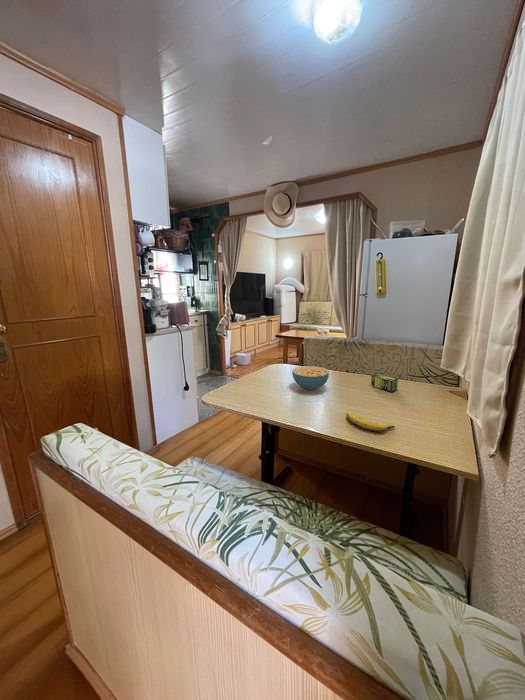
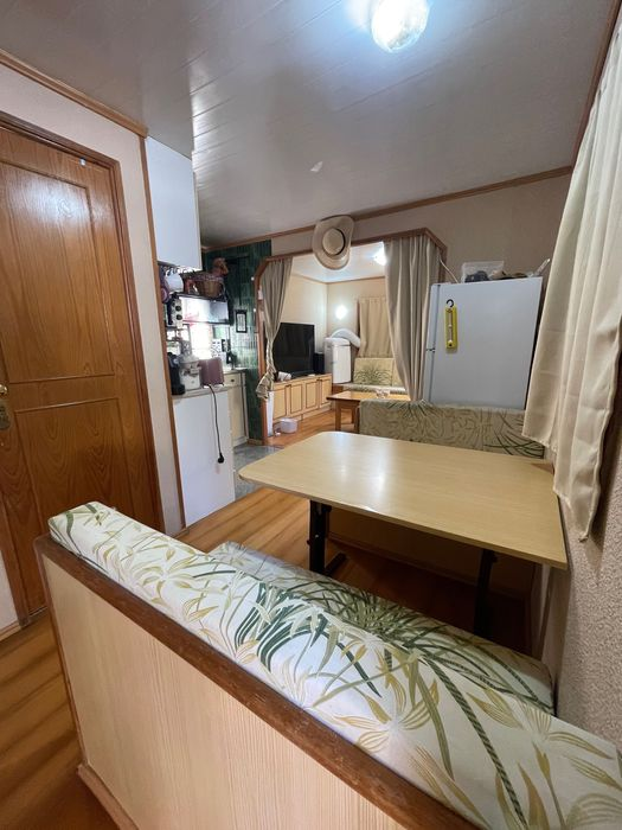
- cereal bowl (310, 379)
- banana (368, 421)
- tea box (383, 382)
